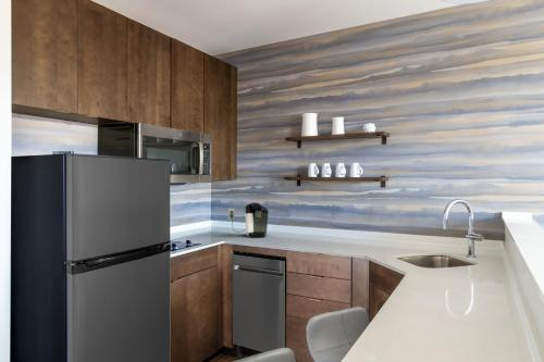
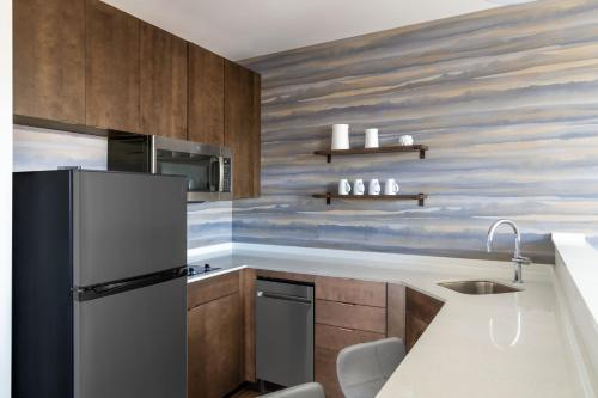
- coffee maker (249, 219)
